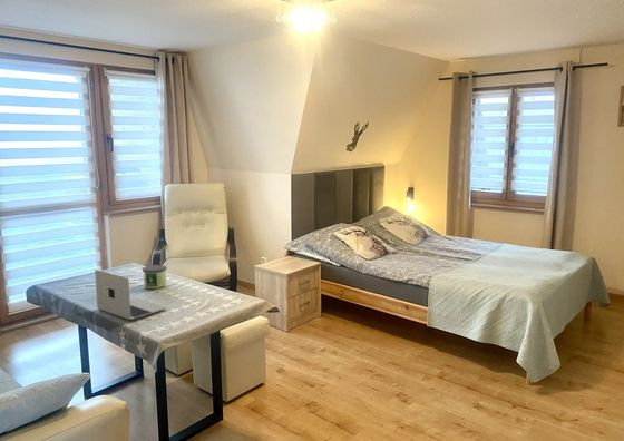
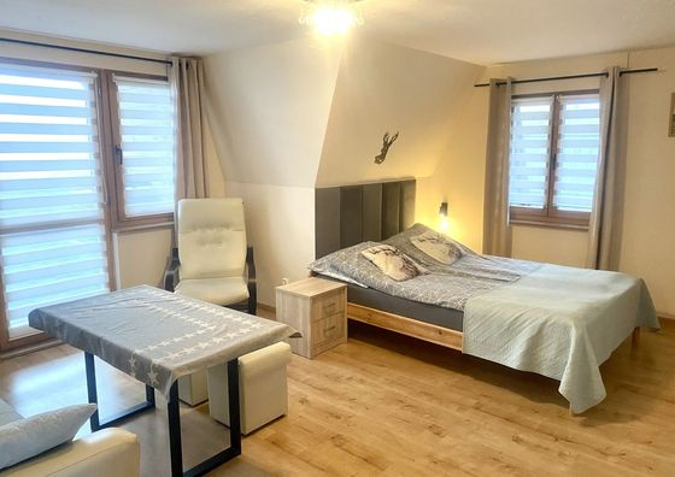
- laptop (128, 290)
- candle (155, 276)
